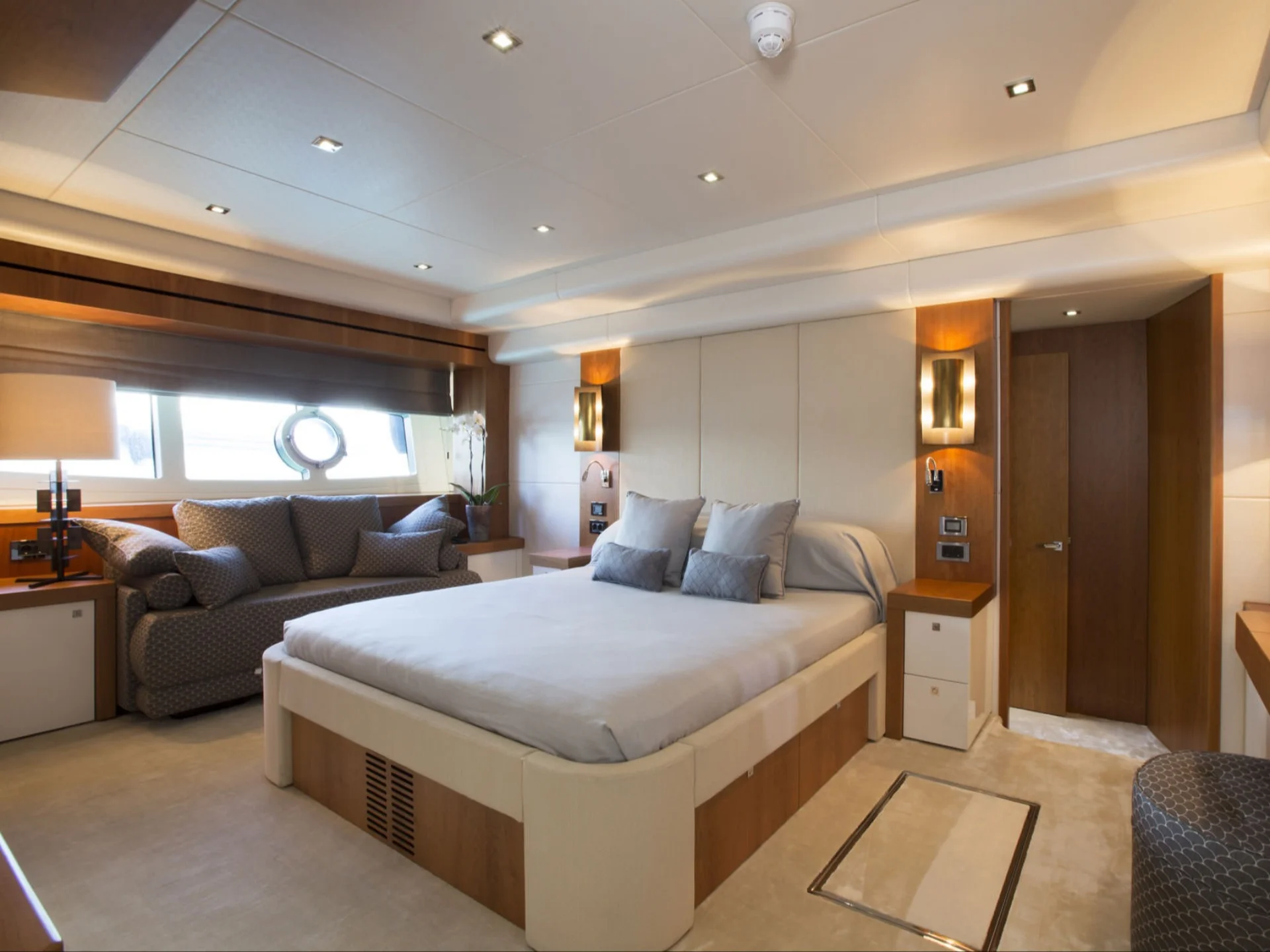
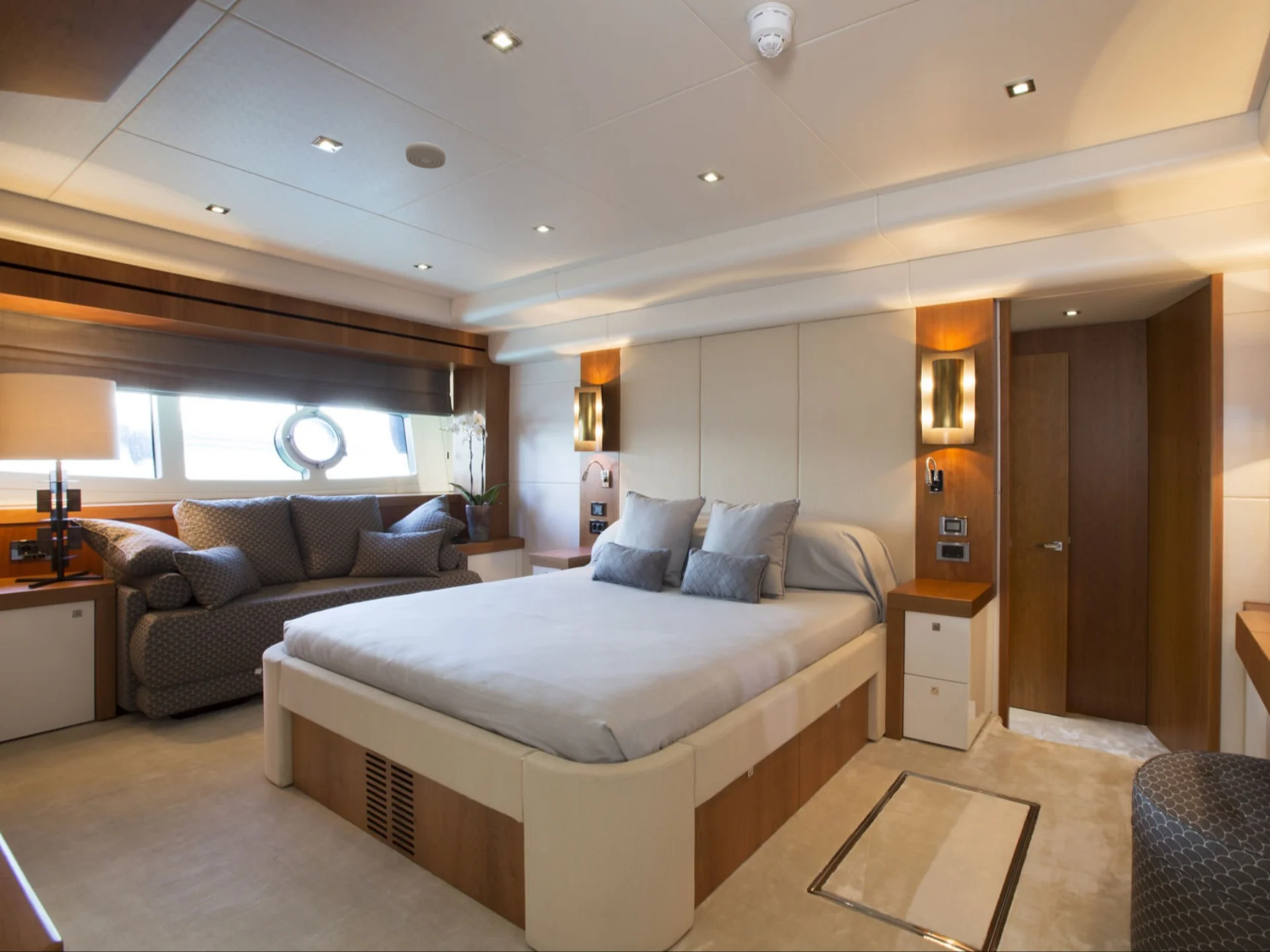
+ smoke detector (425, 155)
